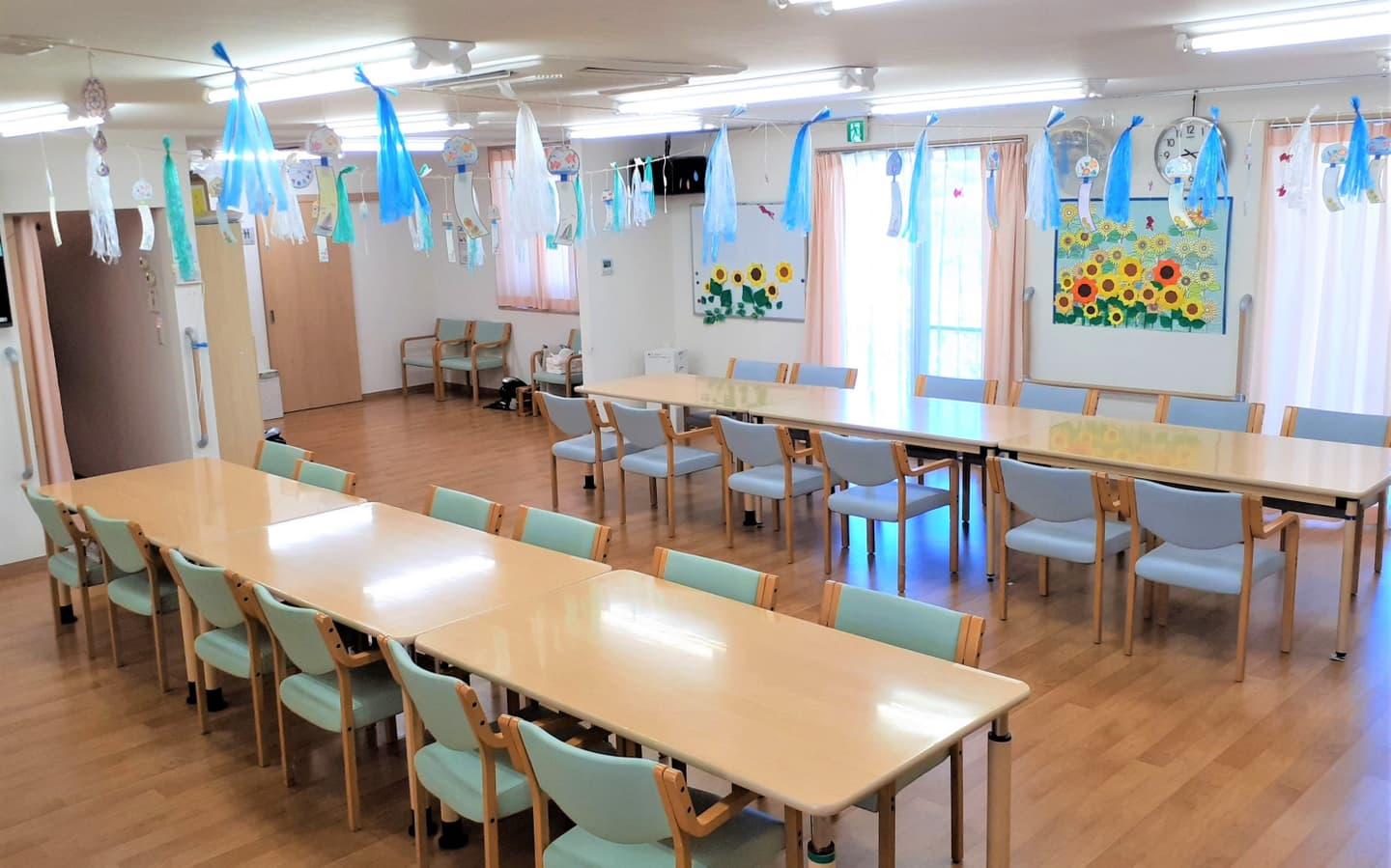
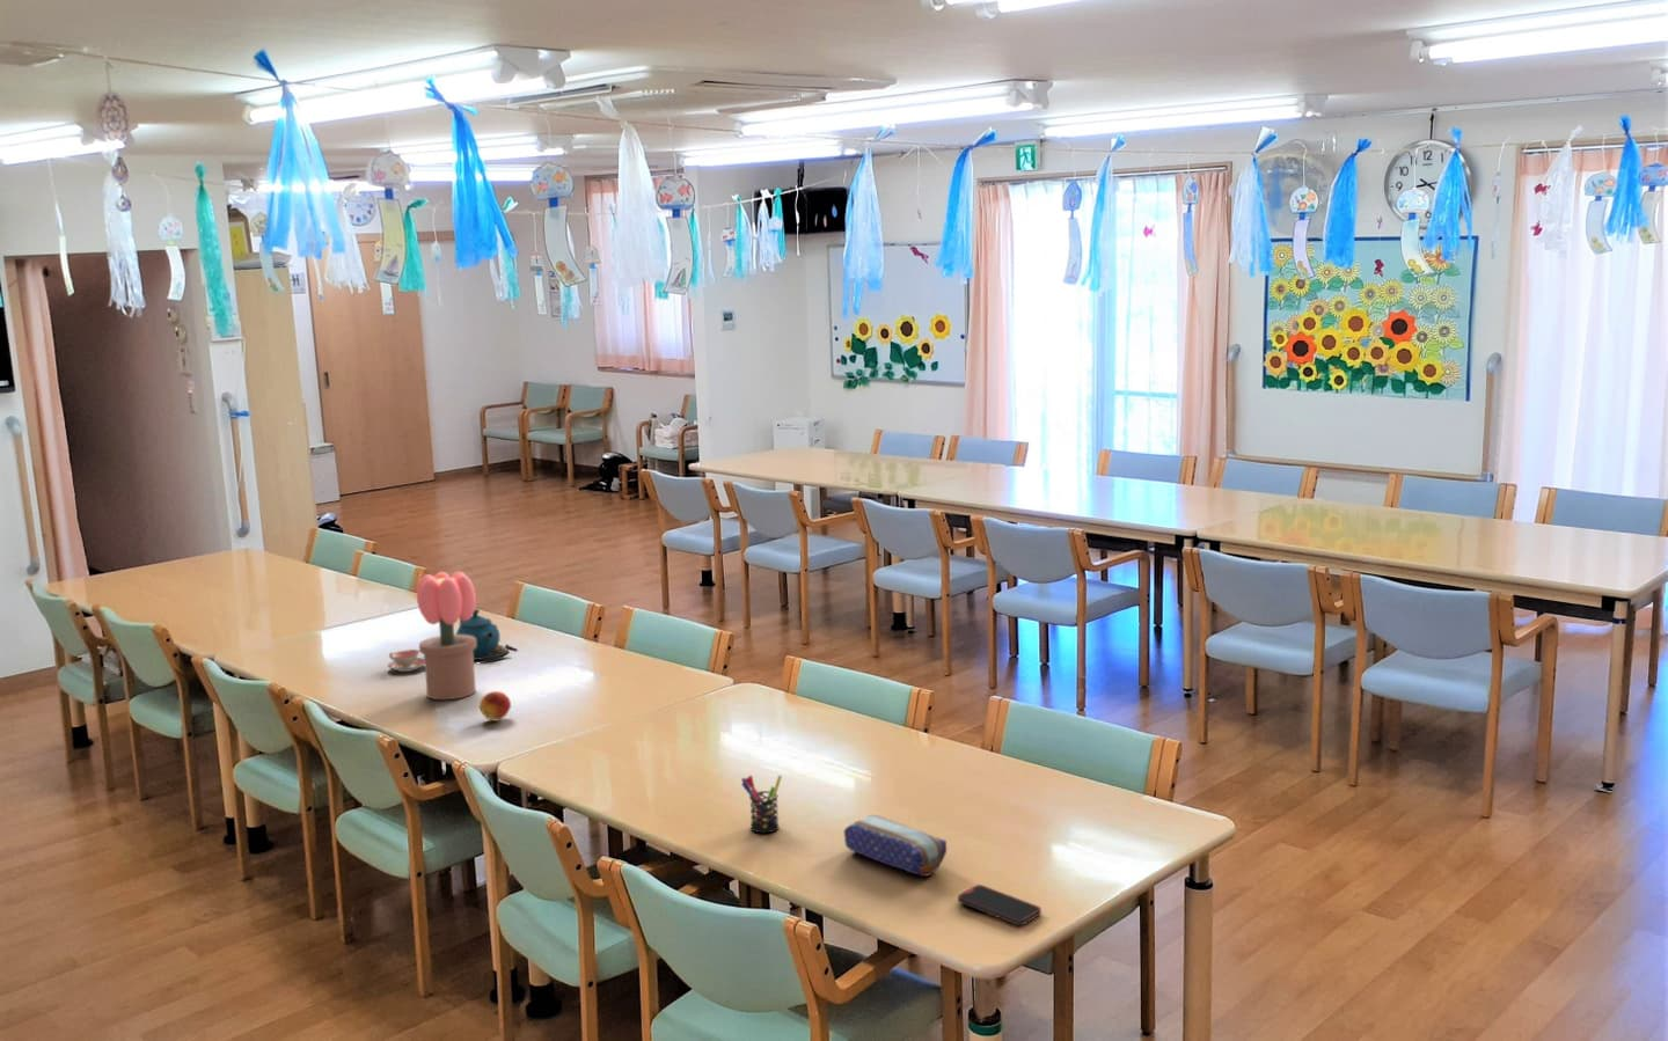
+ pencil case (895, 843)
+ fruit (494, 705)
+ teapot (478, 631)
+ smartphone (999, 904)
+ pen holder (764, 801)
+ teacup (405, 660)
+ potted flower (447, 633)
